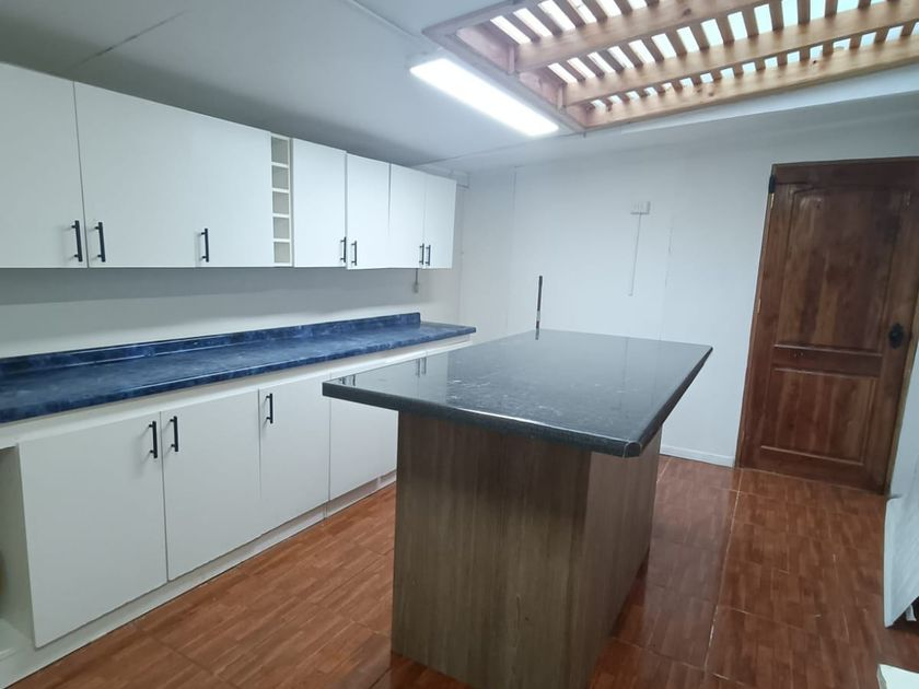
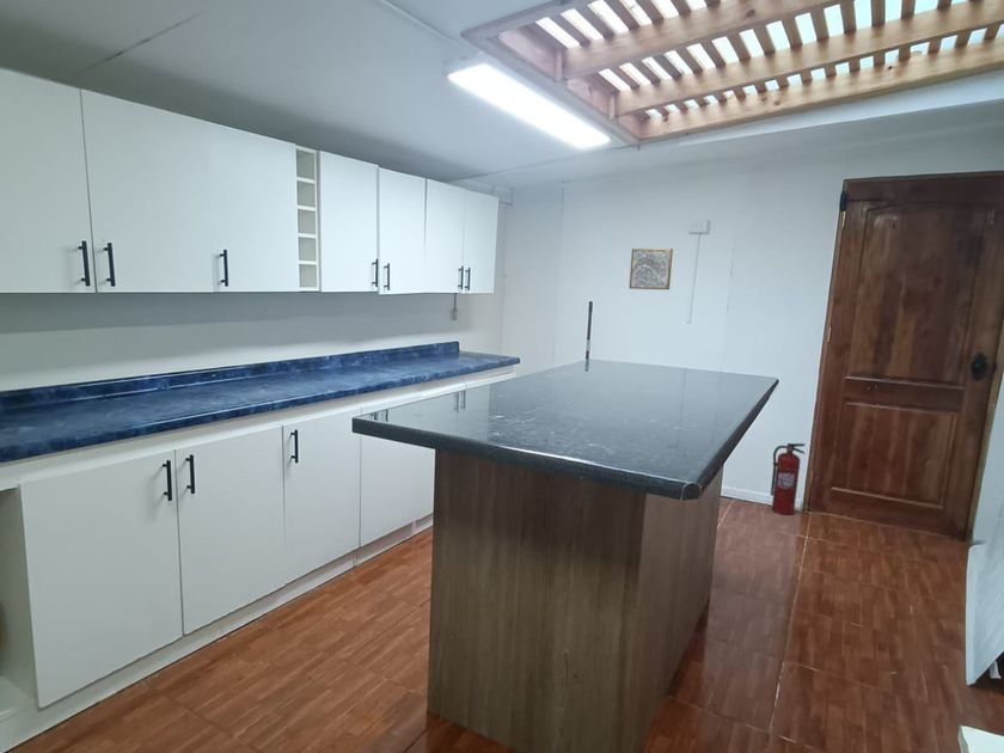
+ fire extinguisher (785, 476)
+ wall art (650, 269)
